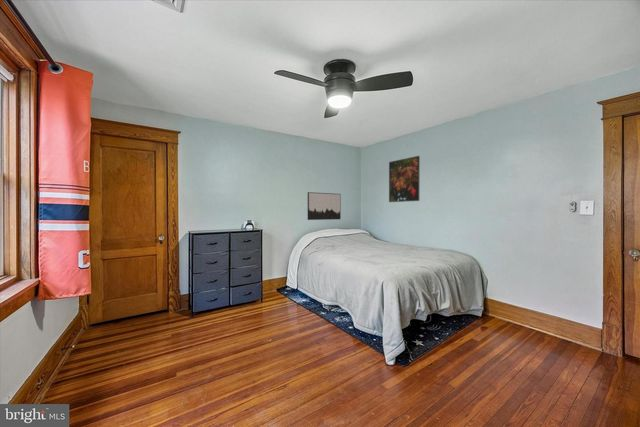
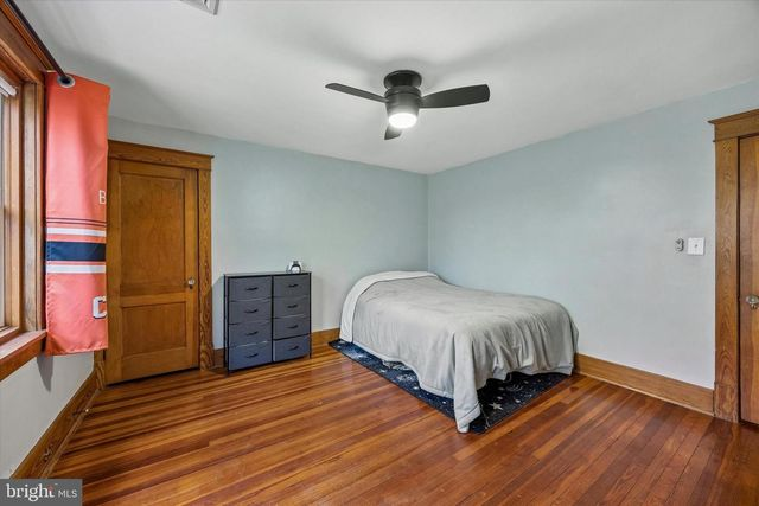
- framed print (403, 180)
- wall art (324, 206)
